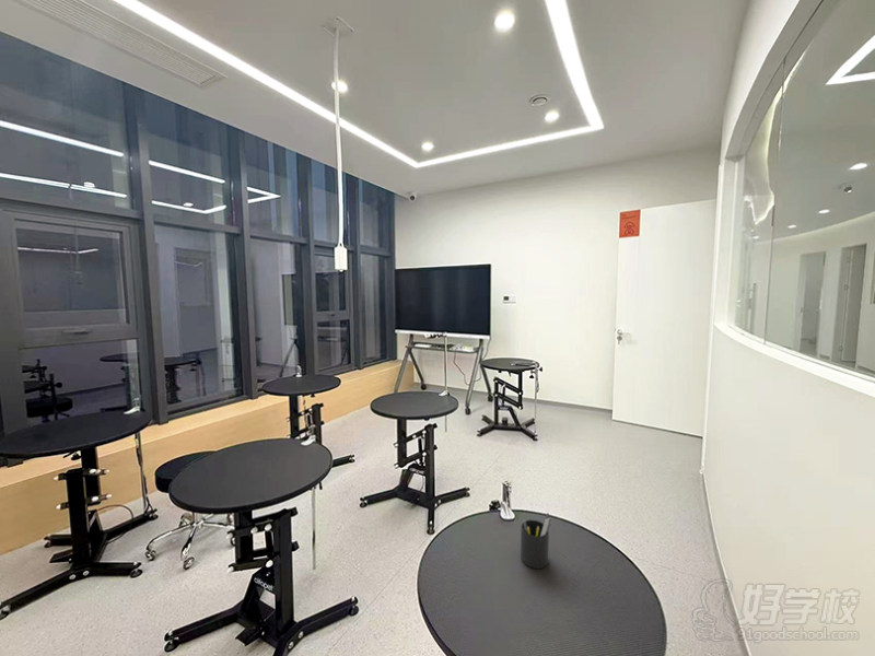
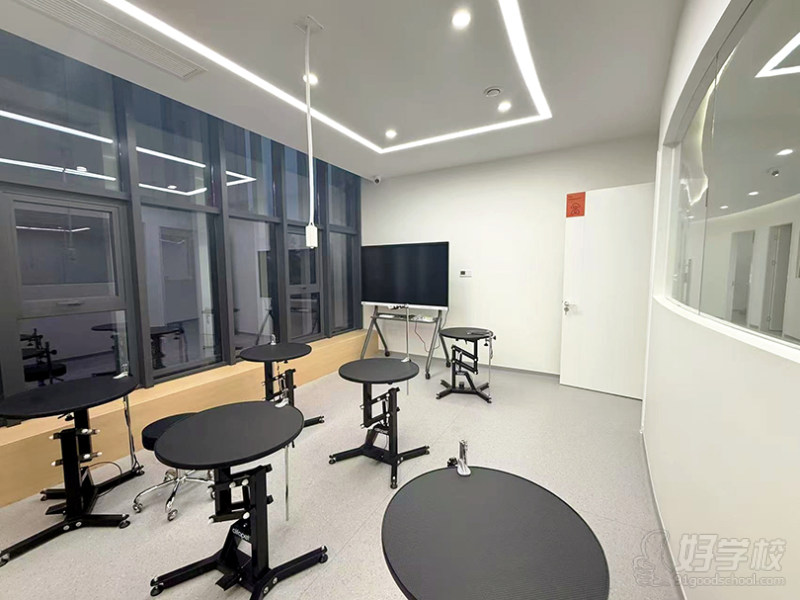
- pen holder (536, 535)
